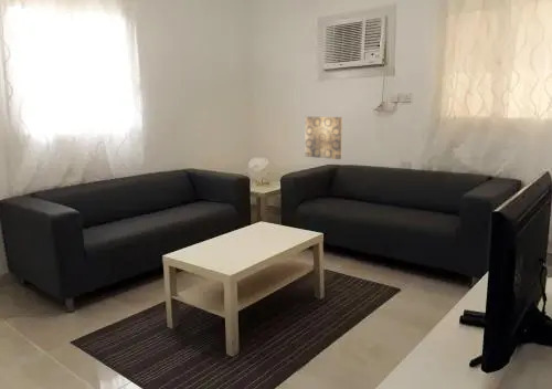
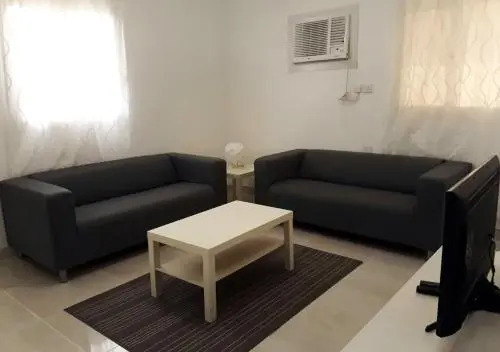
- wall art (322, 137)
